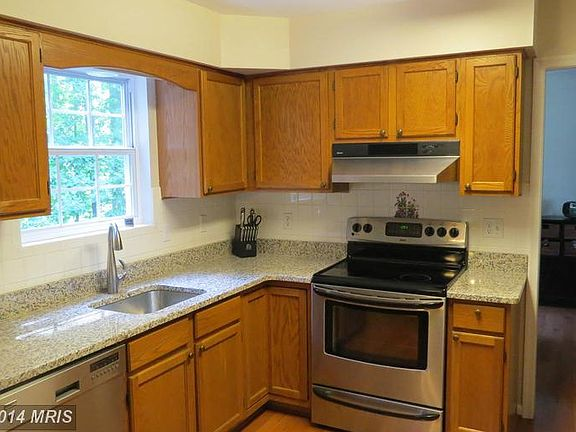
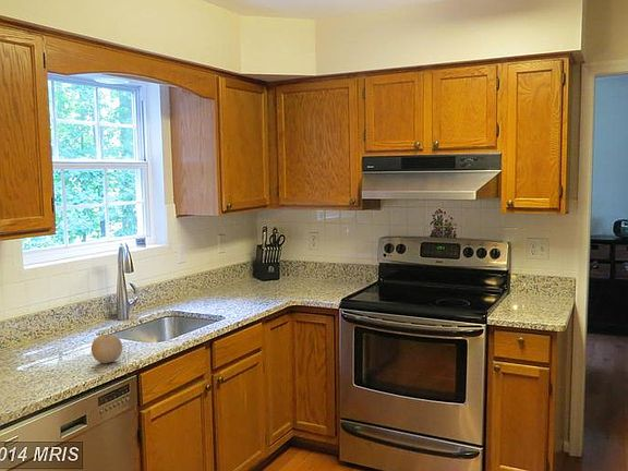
+ fruit (107, 349)
